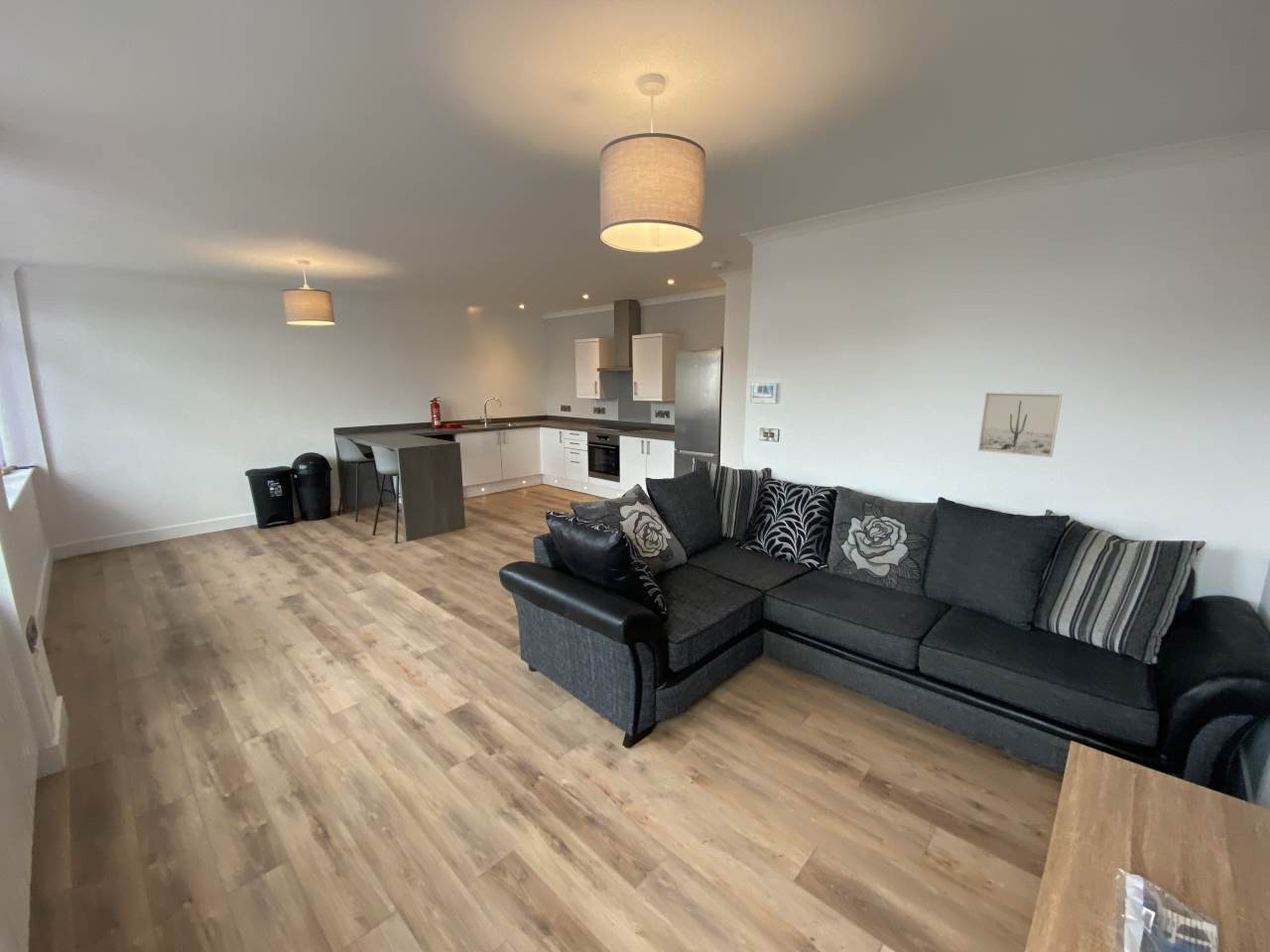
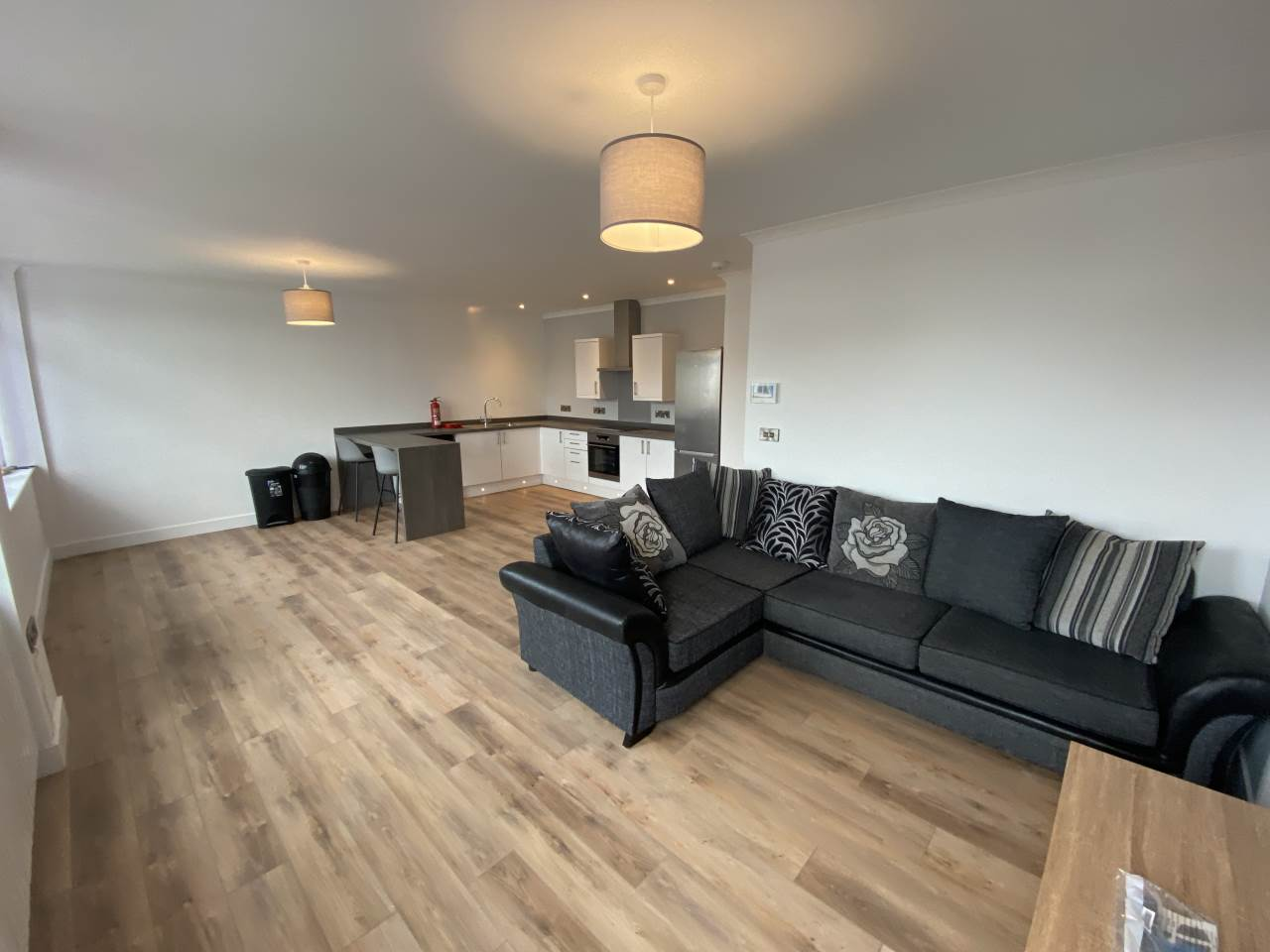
- wall art (1018, 423)
